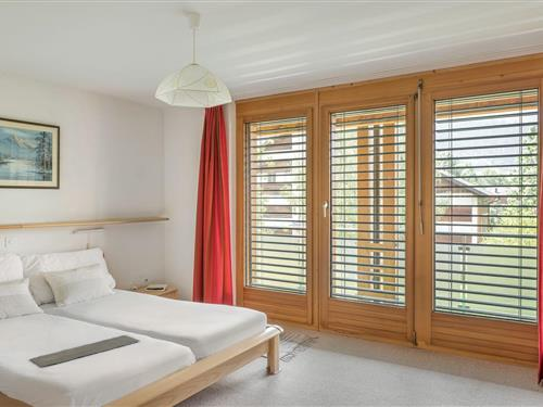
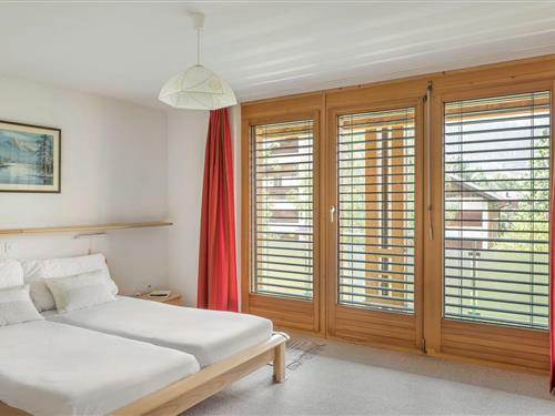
- bath mat (88, 348)
